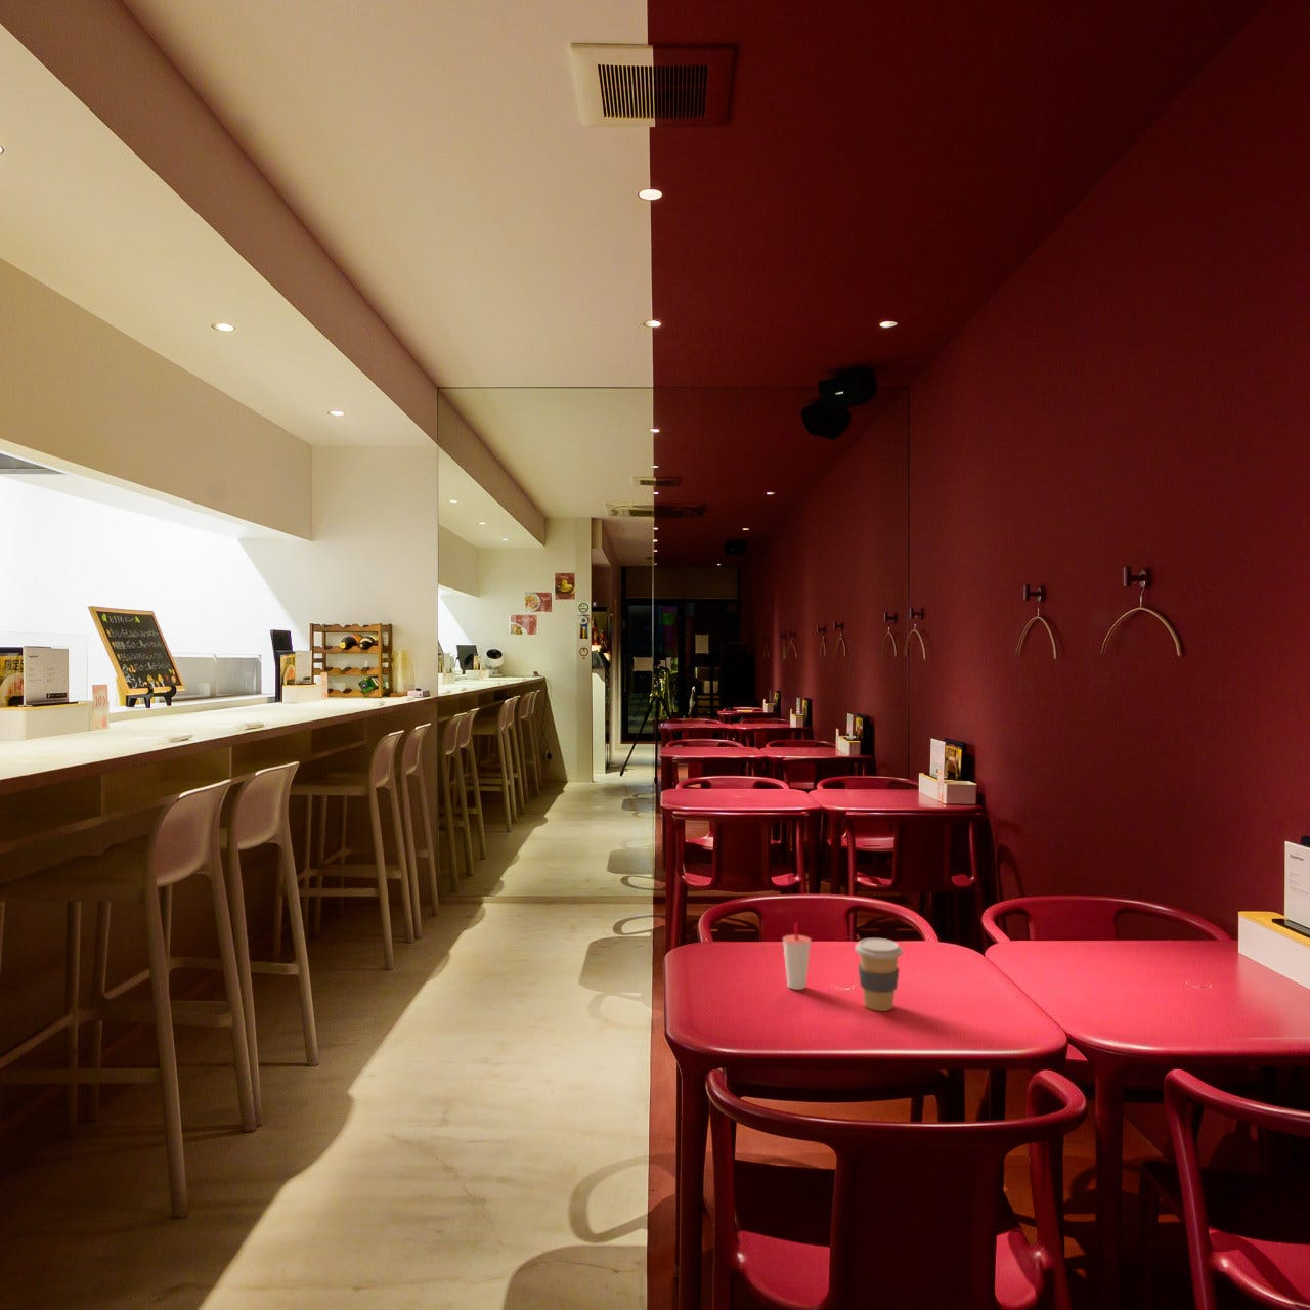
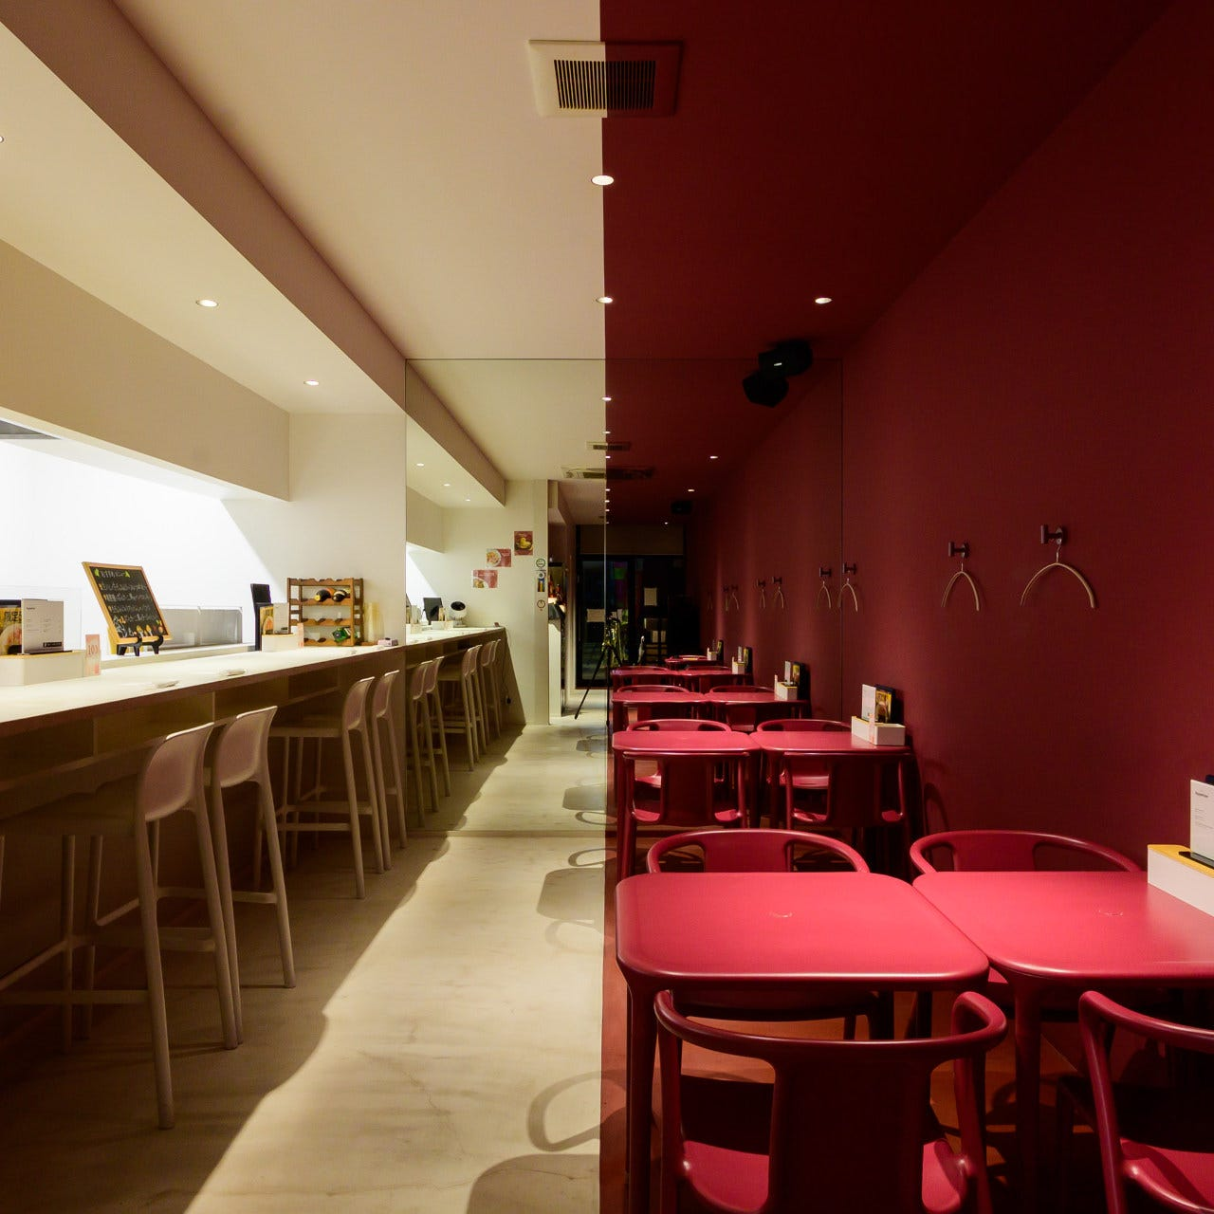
- cup (797, 954)
- coffee cup (878, 974)
